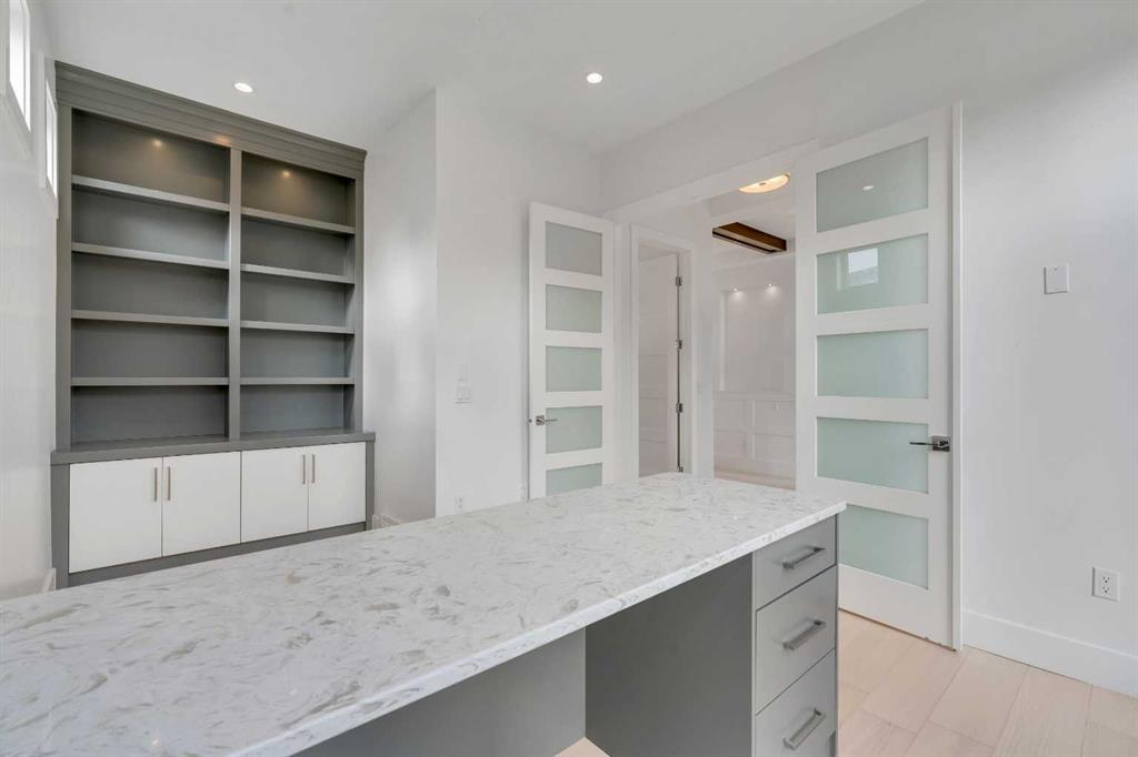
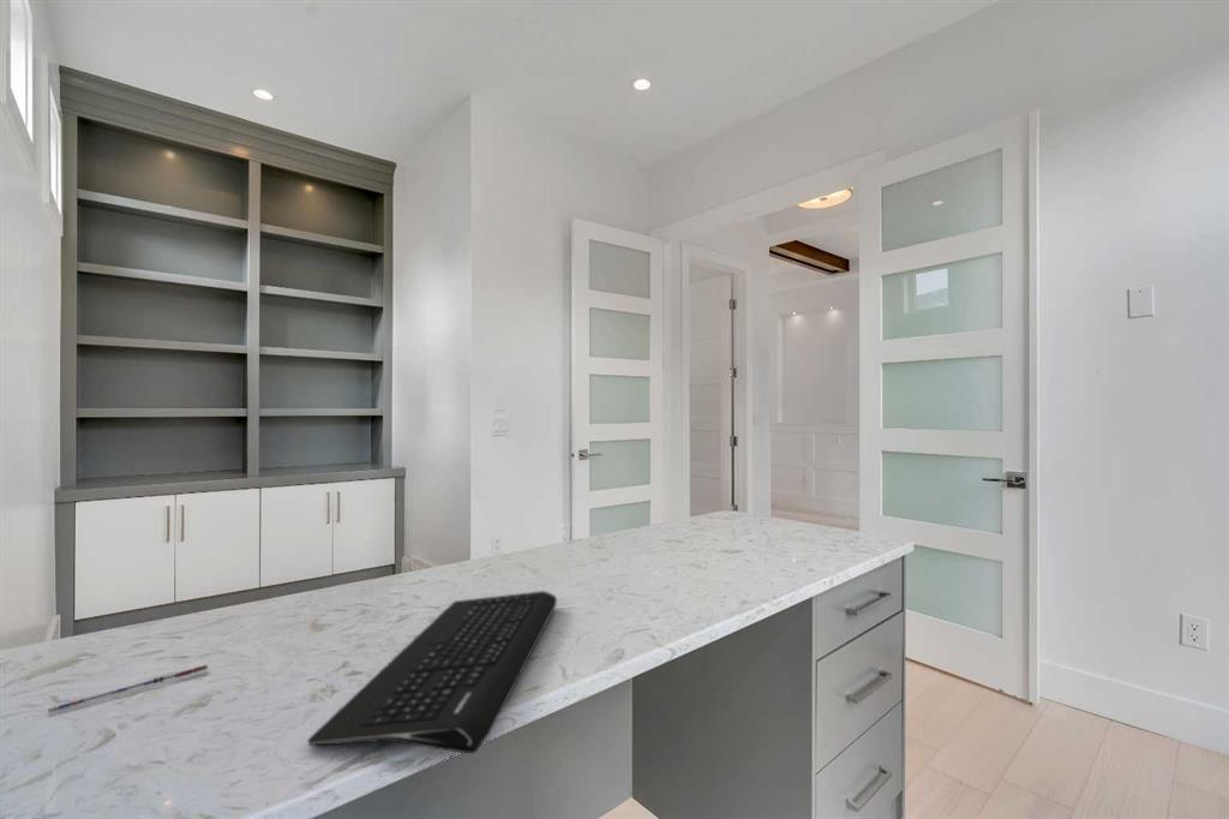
+ keyboard (464, 648)
+ pen (133, 686)
